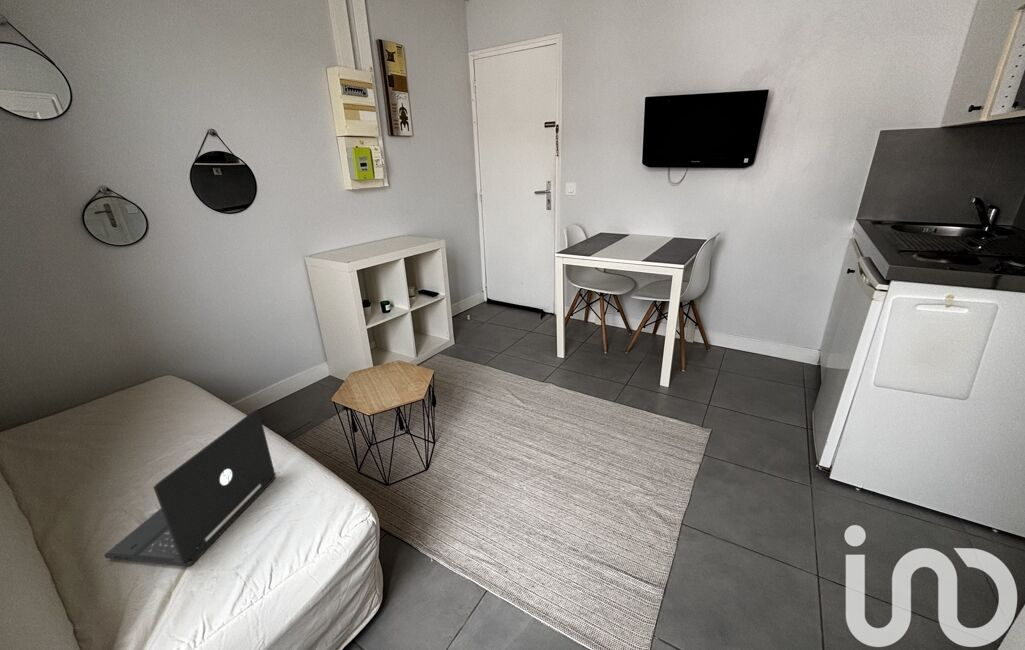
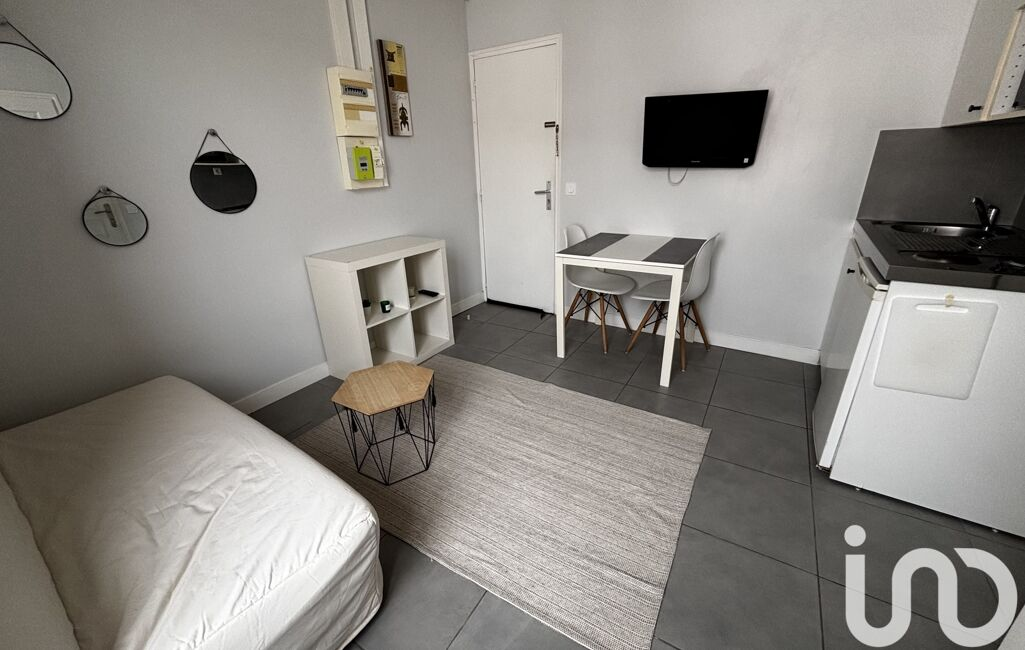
- laptop (188, 478)
